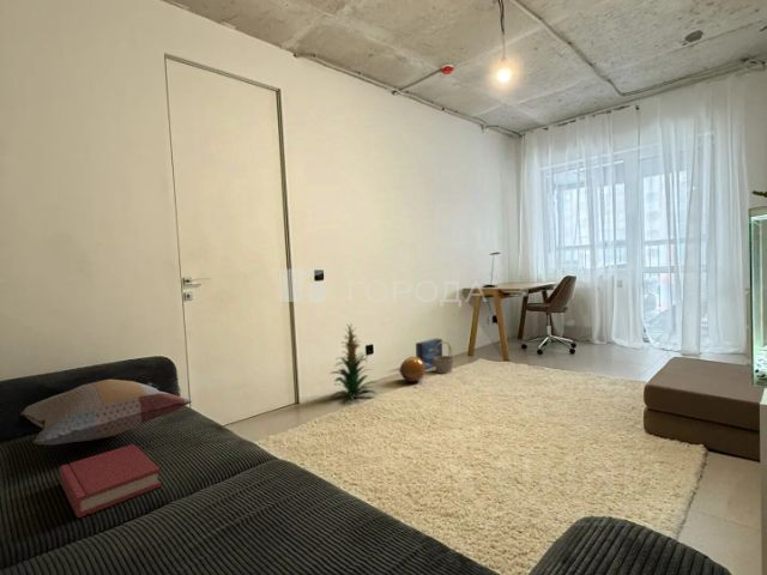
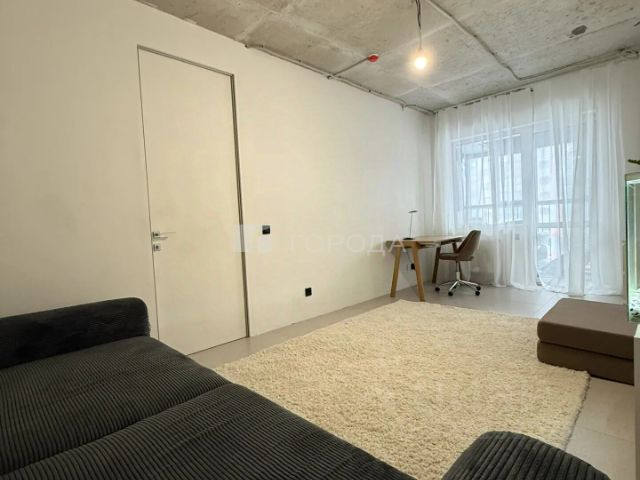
- indoor plant (351, 358)
- basket (443, 356)
- box (429, 353)
- ball (413, 368)
- decorative pillow (105, 406)
- hardback book (109, 476)
